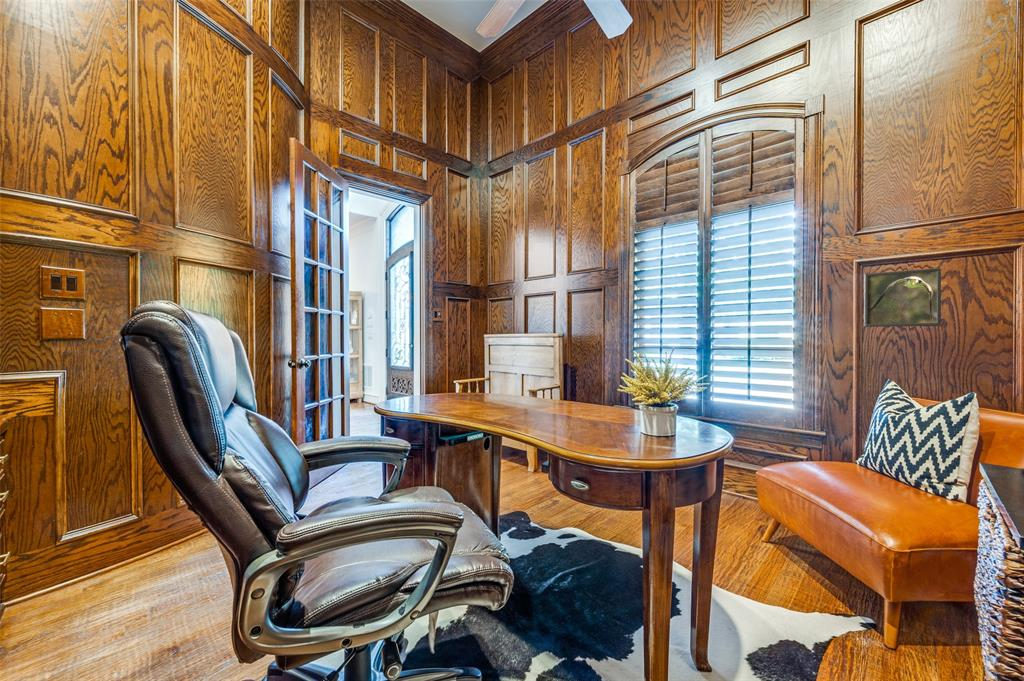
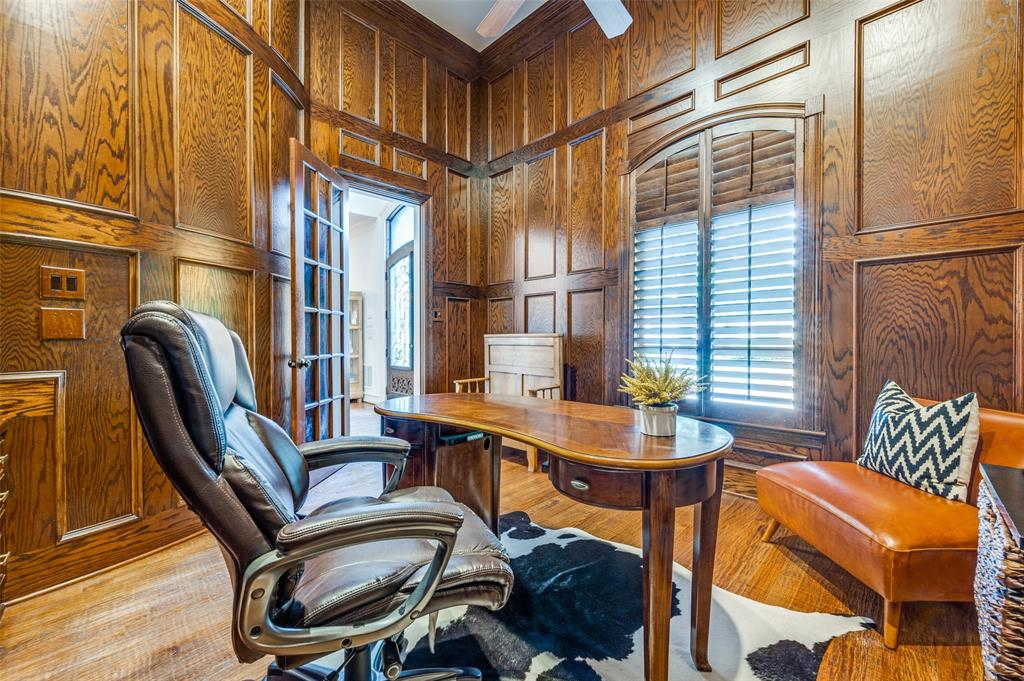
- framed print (901, 298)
